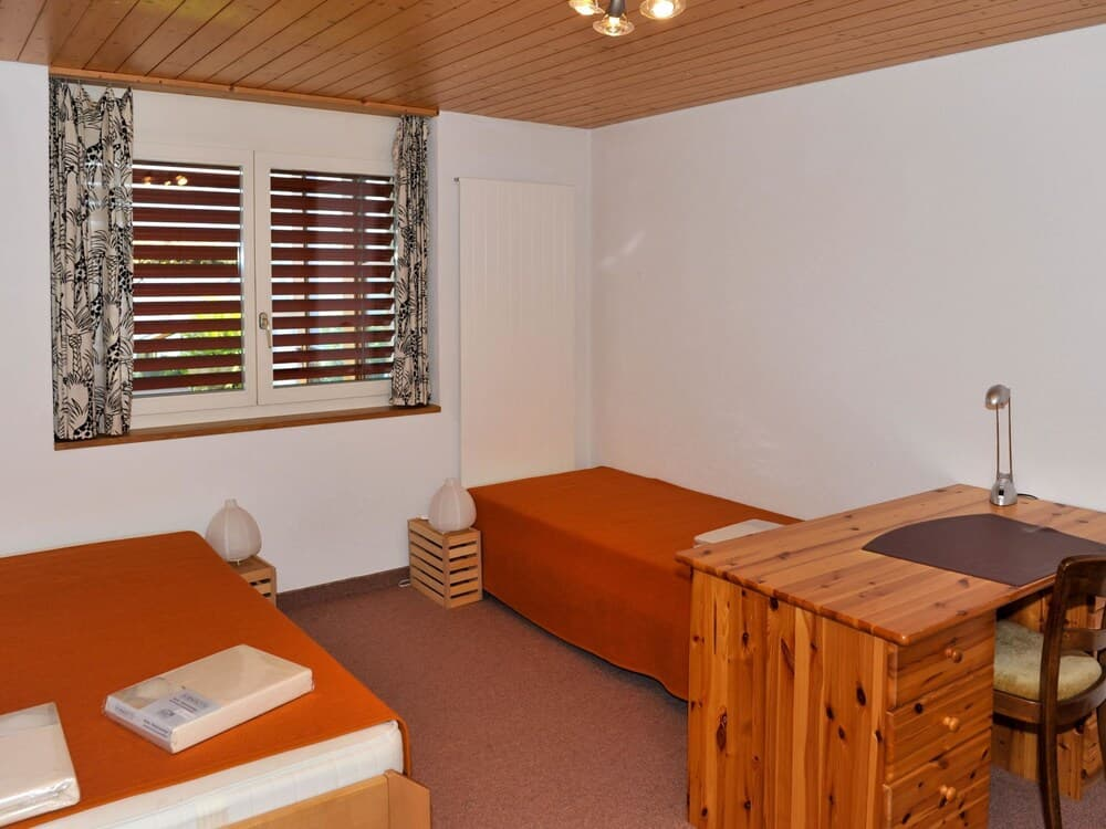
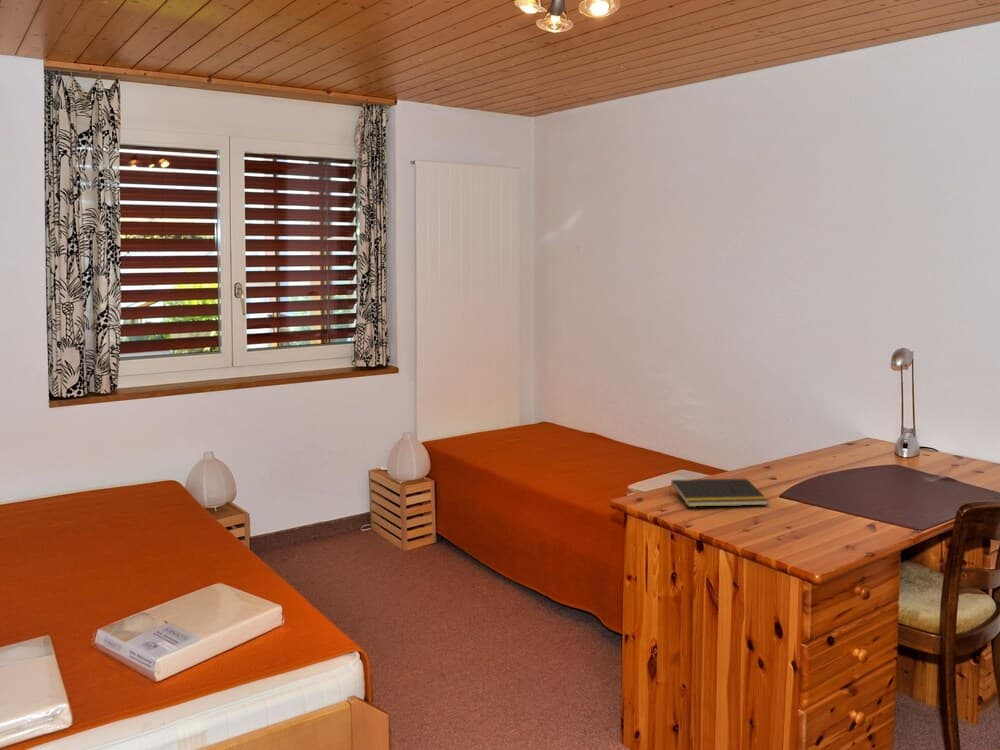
+ notepad (718, 492)
